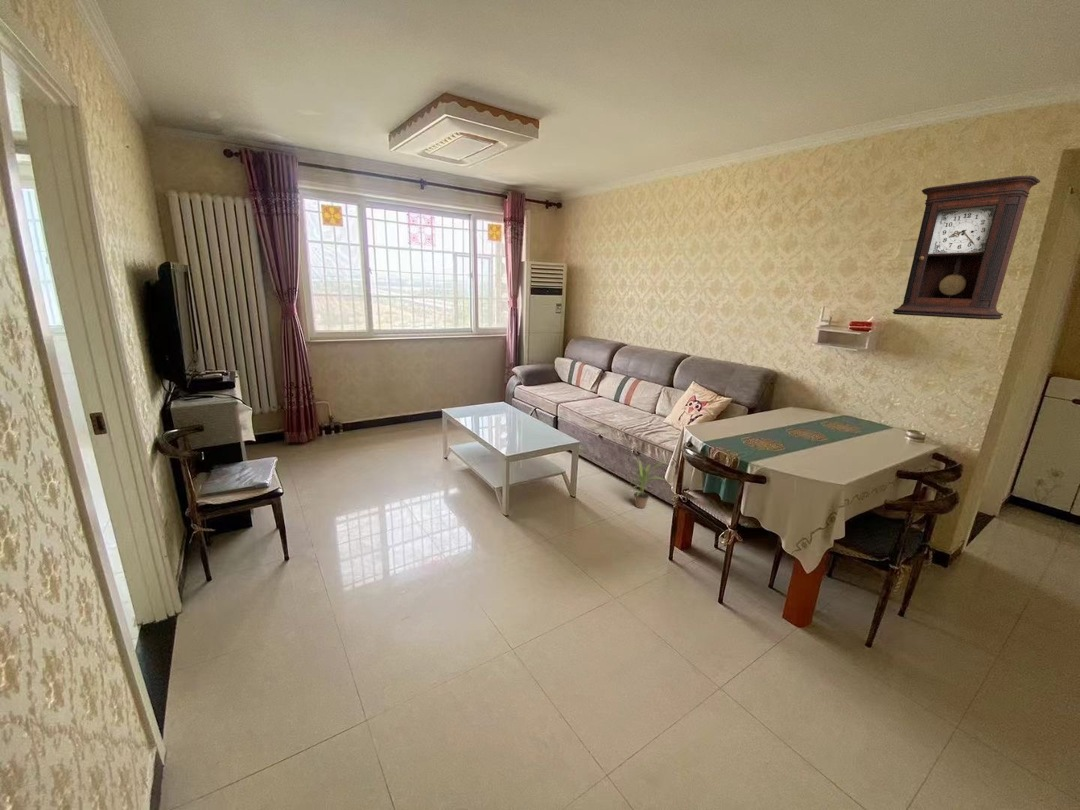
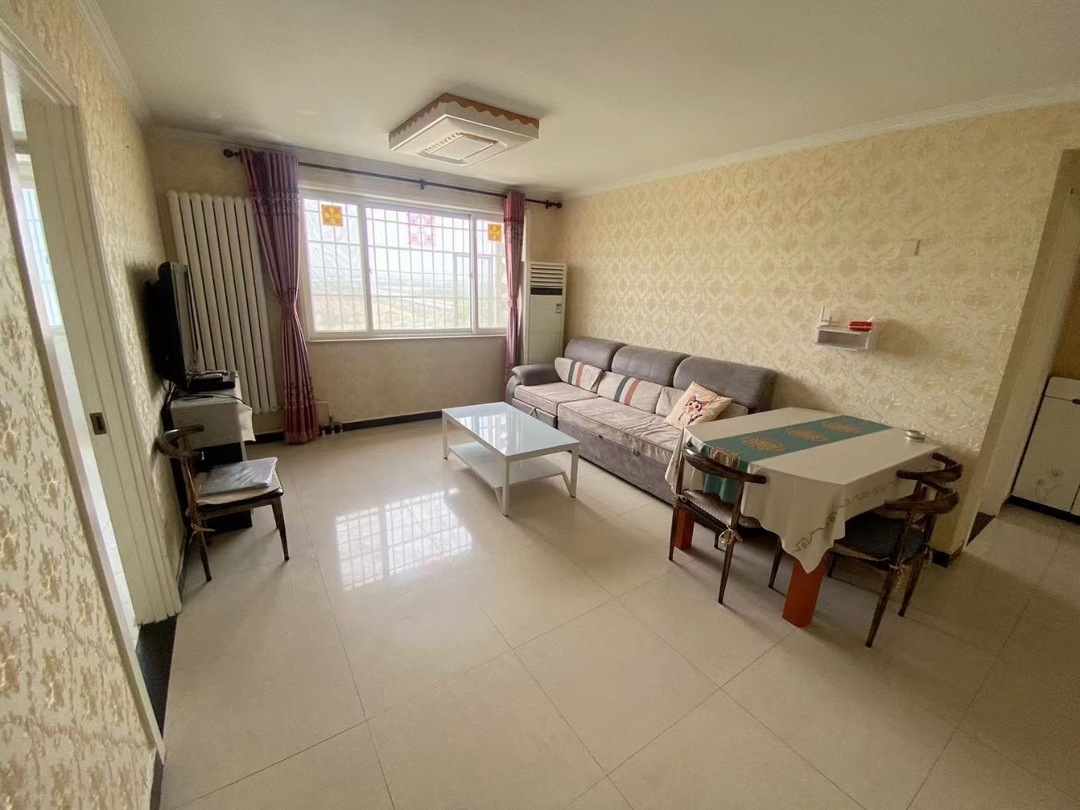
- pendulum clock (958, 252)
- potted plant (642, 484)
